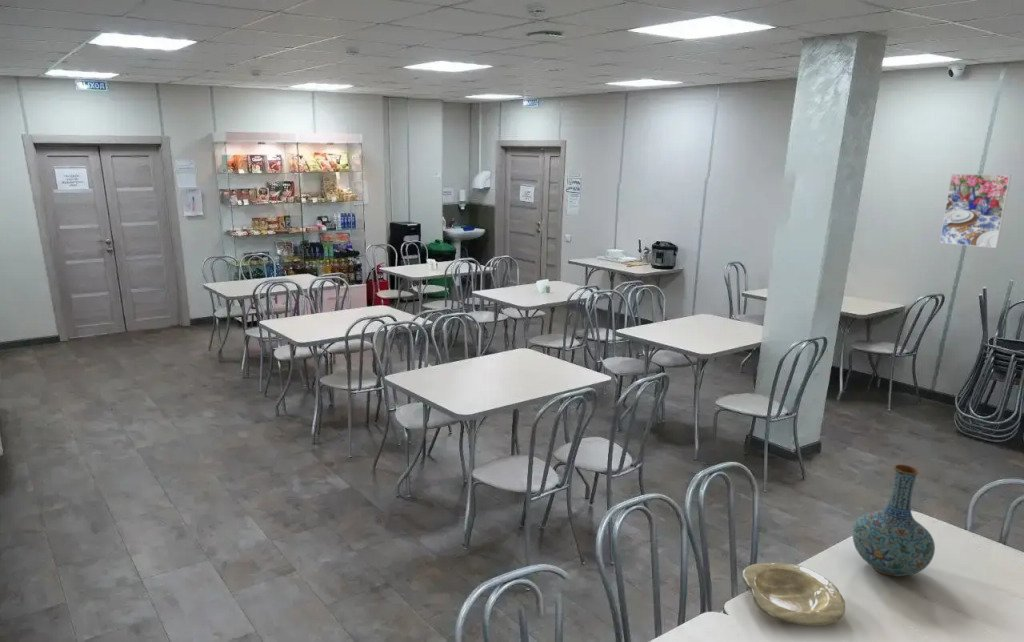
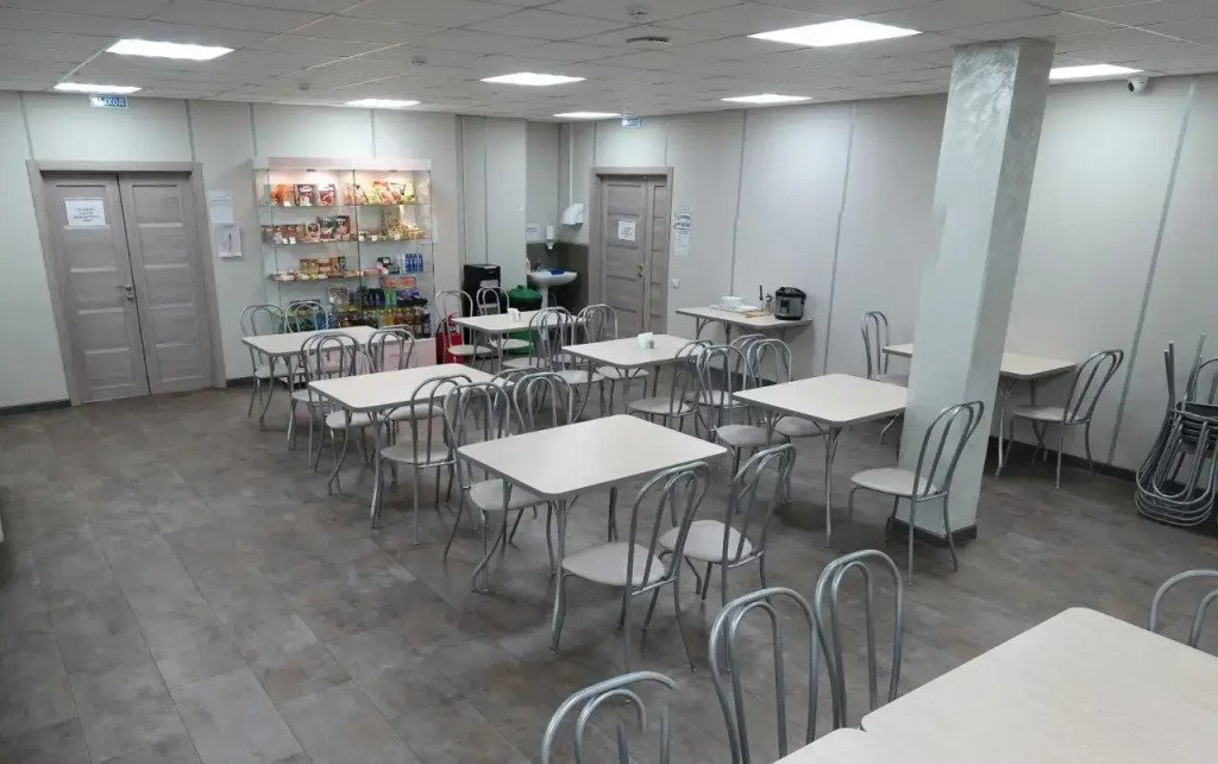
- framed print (973, 210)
- vase (896, 519)
- plate (792, 596)
